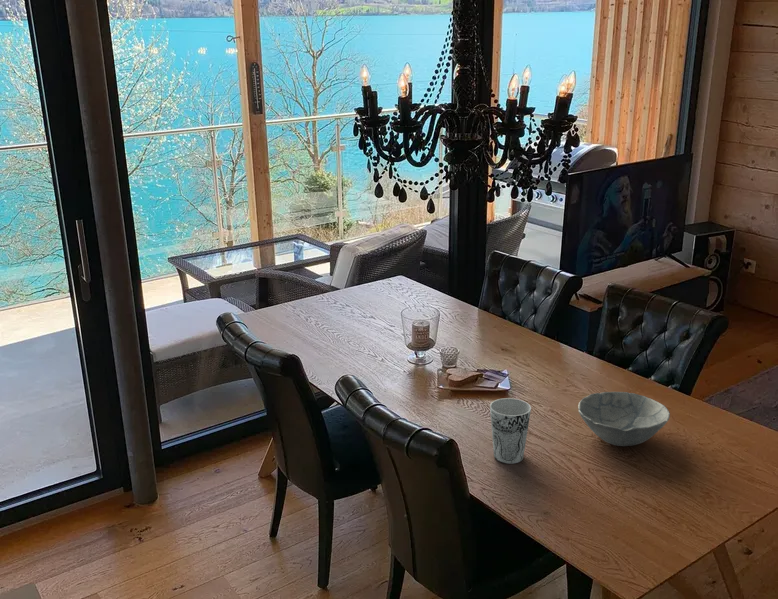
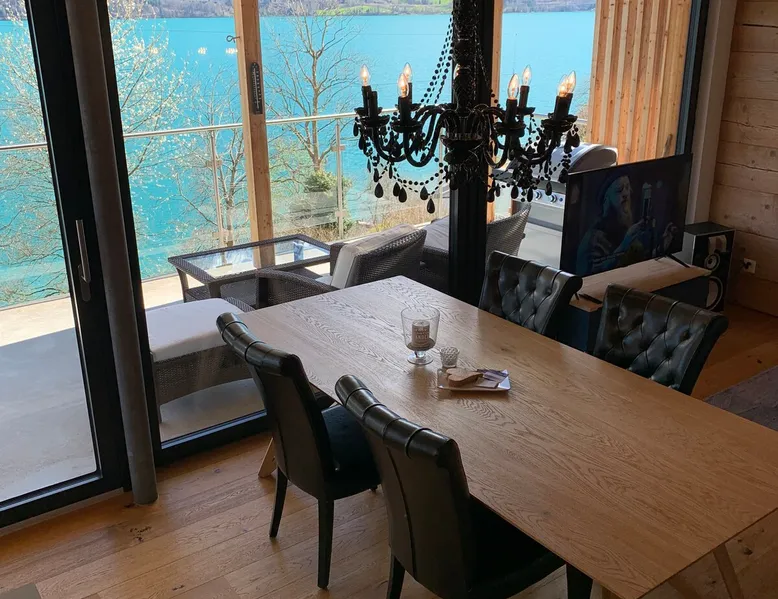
- cup (509, 431)
- bowl (621, 423)
